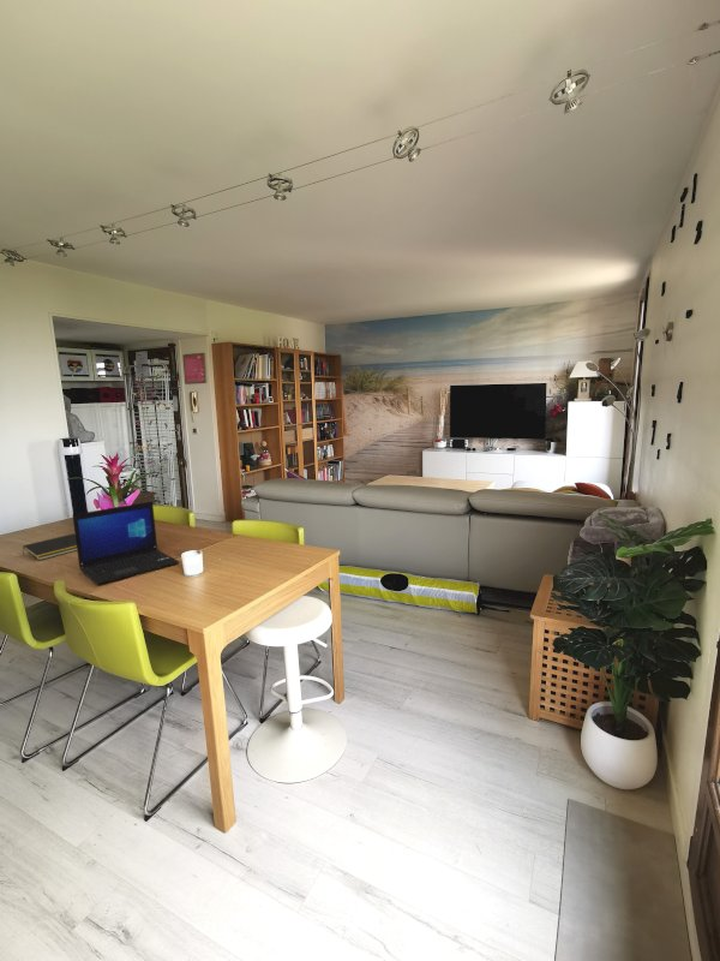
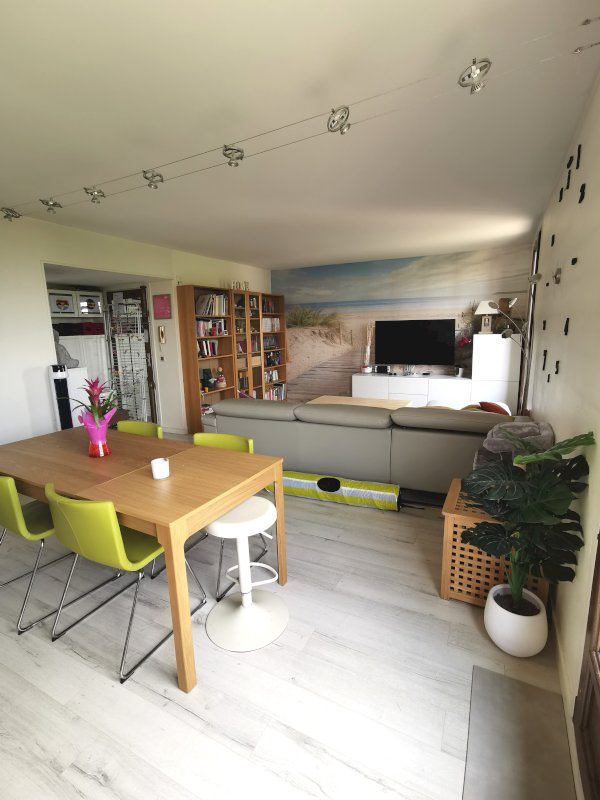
- laptop (126, 539)
- notepad (58, 545)
